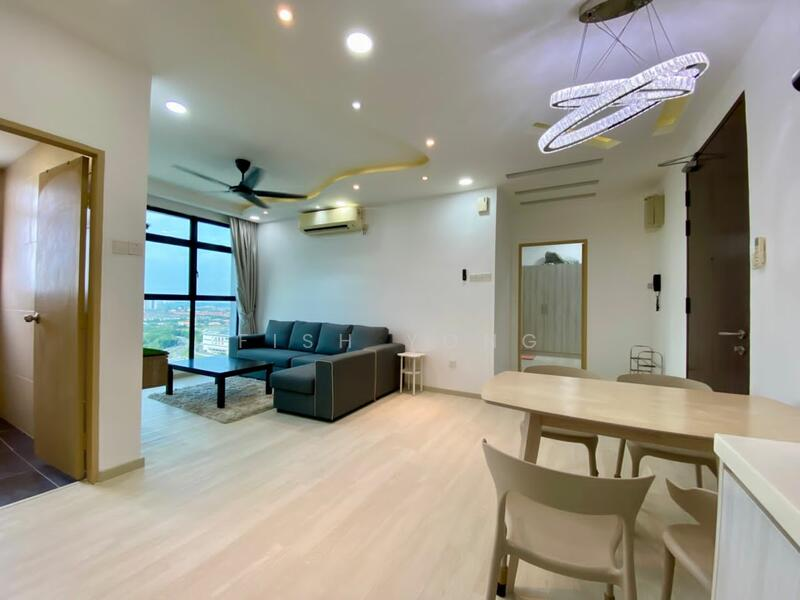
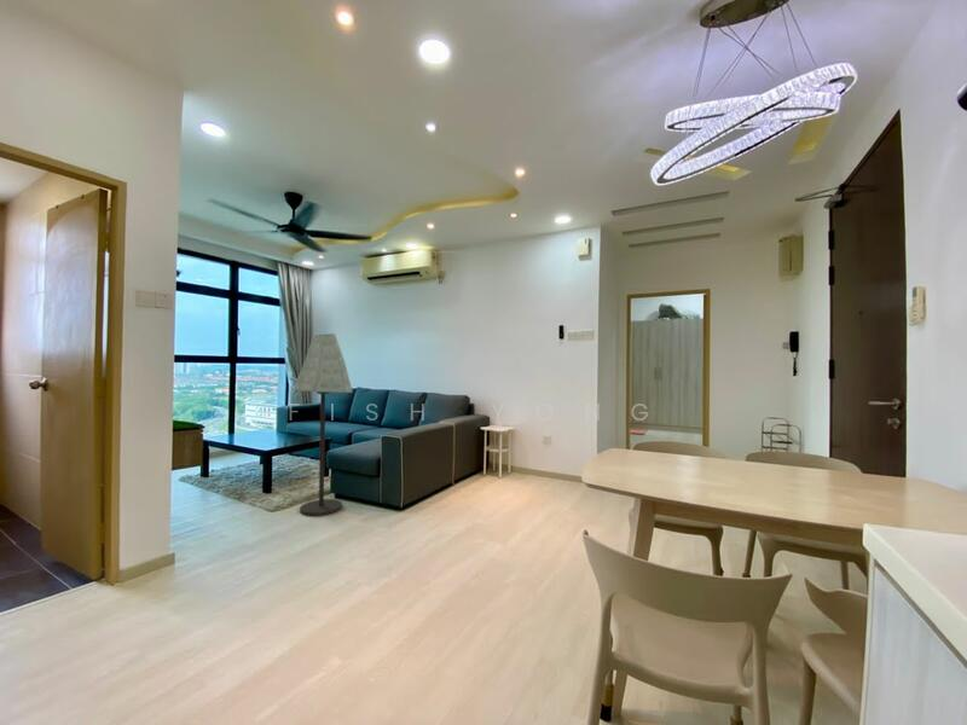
+ floor lamp (322, 420)
